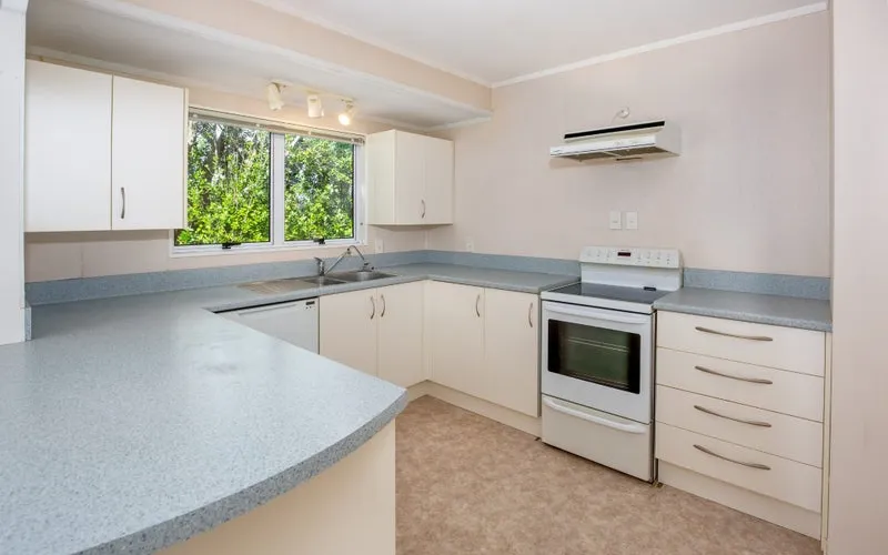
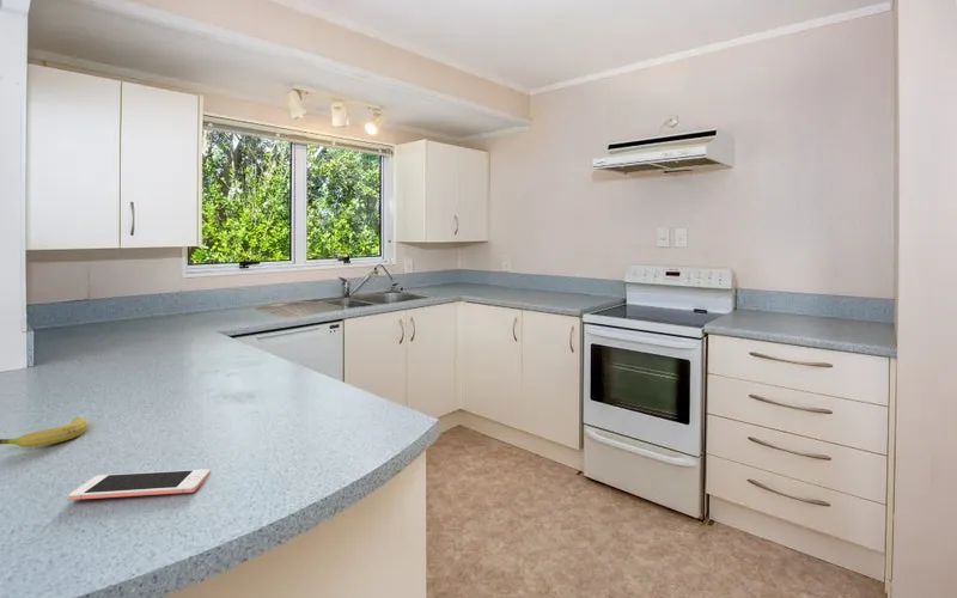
+ cell phone (144, 483)
+ fruit (45, 432)
